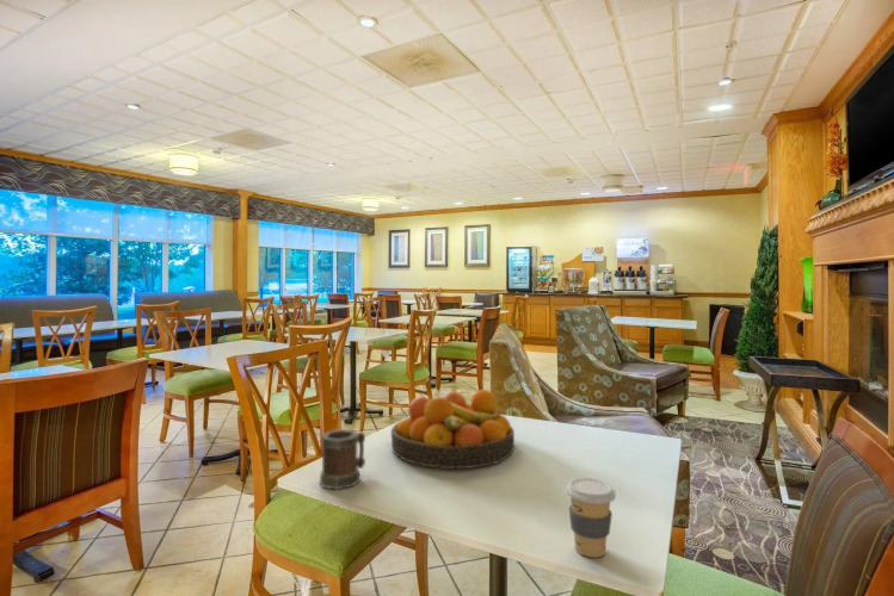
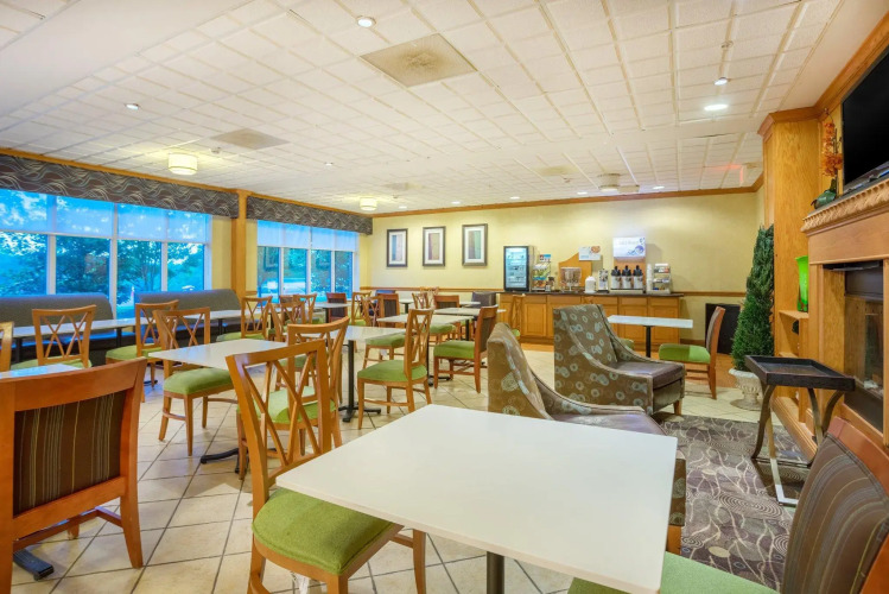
- fruit bowl (452, 420)
- mug (344, 455)
- coffee cup (590, 517)
